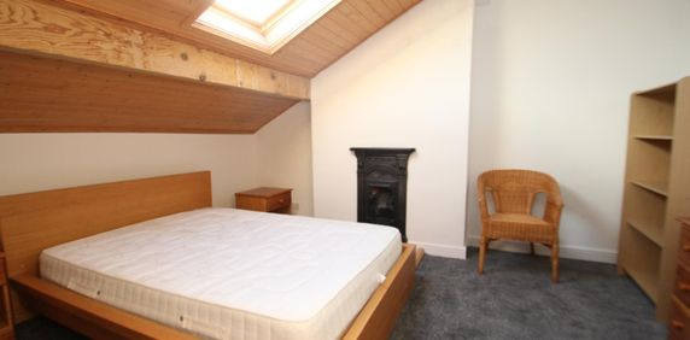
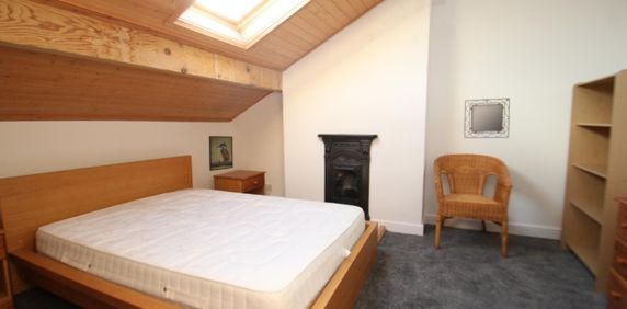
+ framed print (221, 152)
+ home mirror (486, 118)
